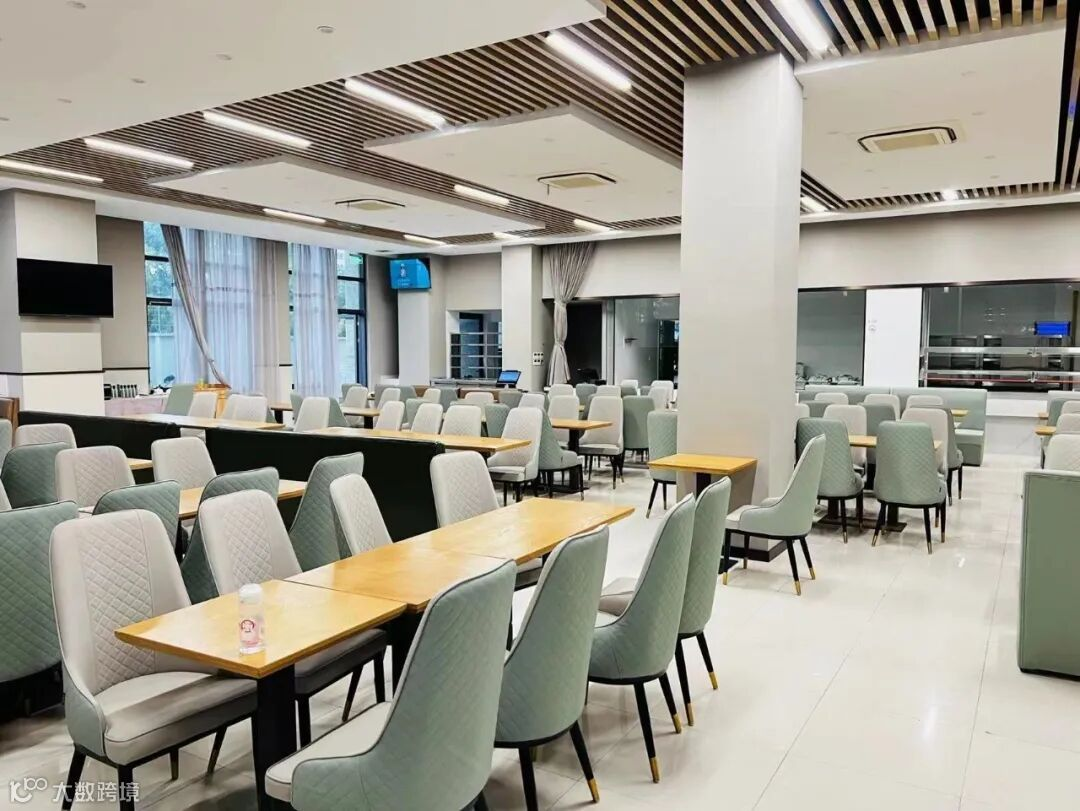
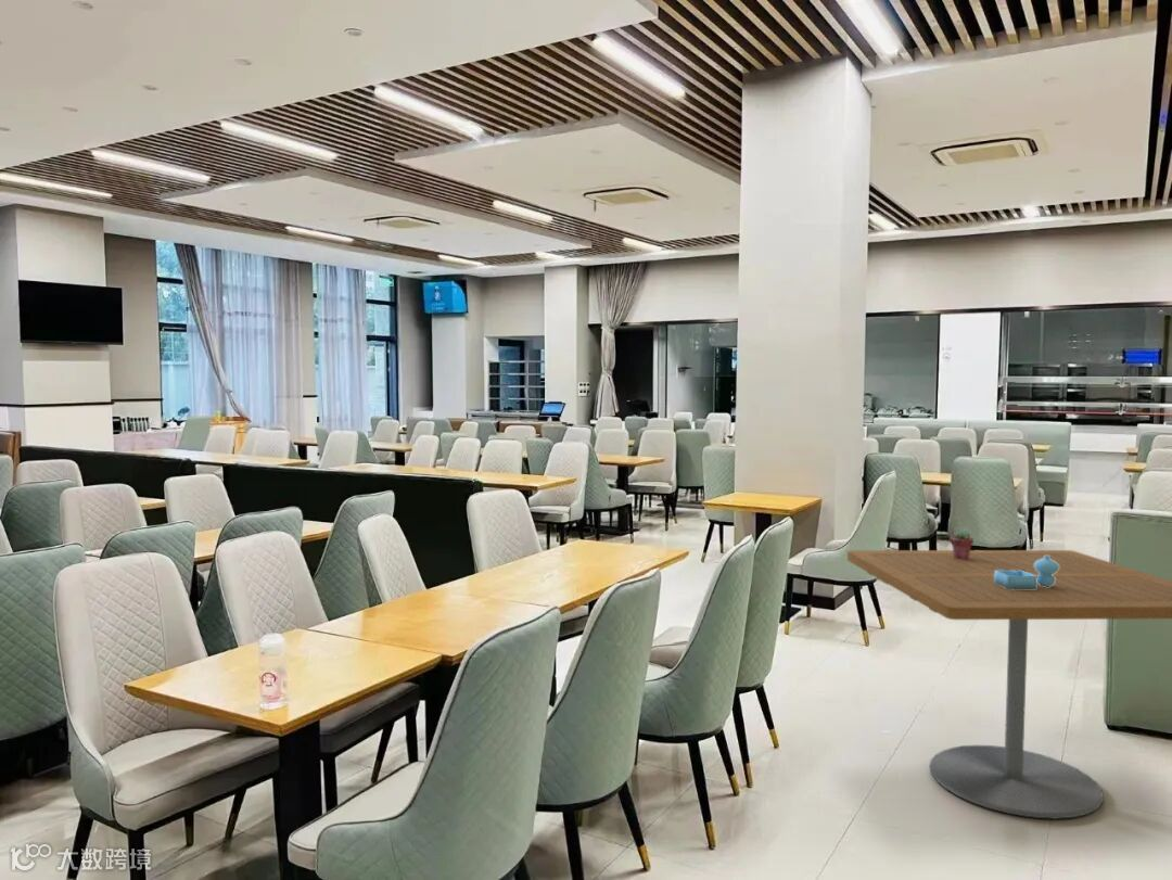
+ dining table (1016, 678)
+ condiment set (1029, 573)
+ potted succulent (961, 543)
